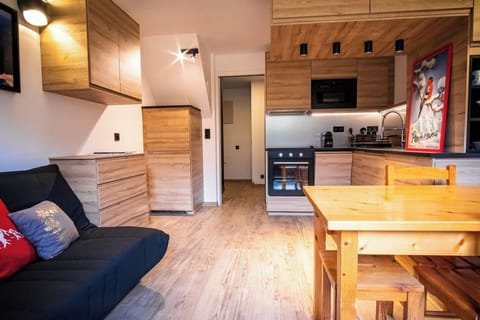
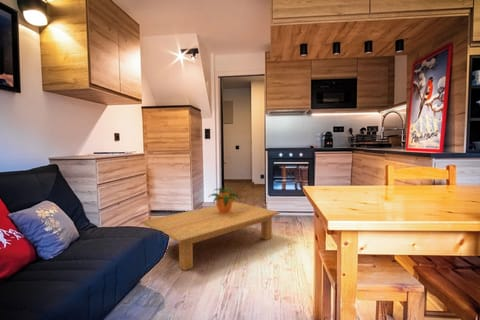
+ coffee table (214, 229)
+ potted plant (222, 199)
